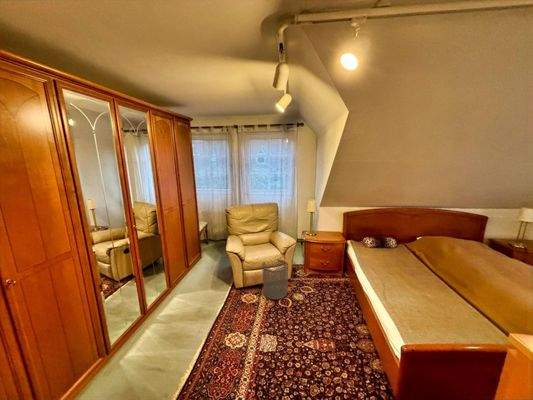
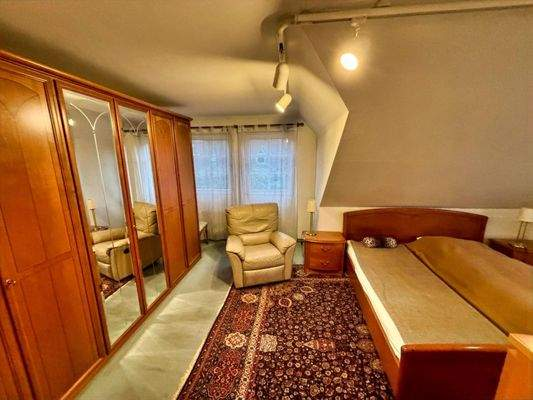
- waste bin (275, 279)
